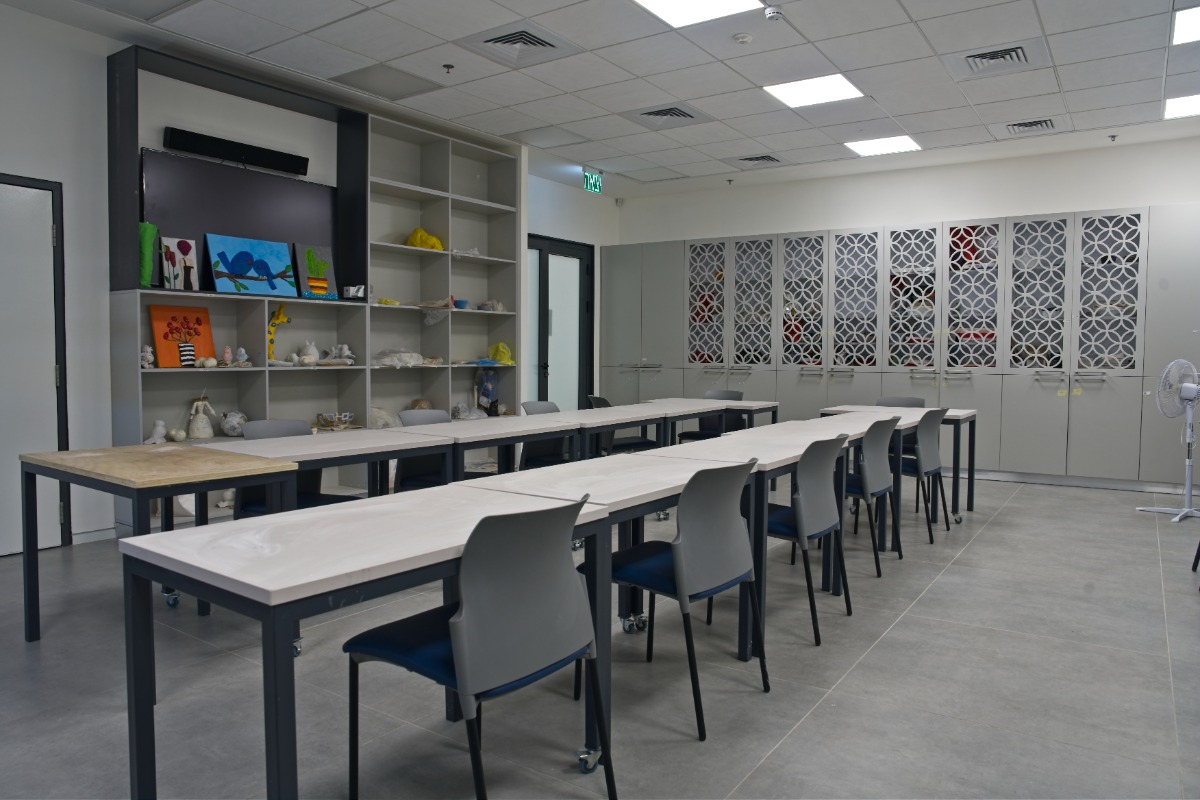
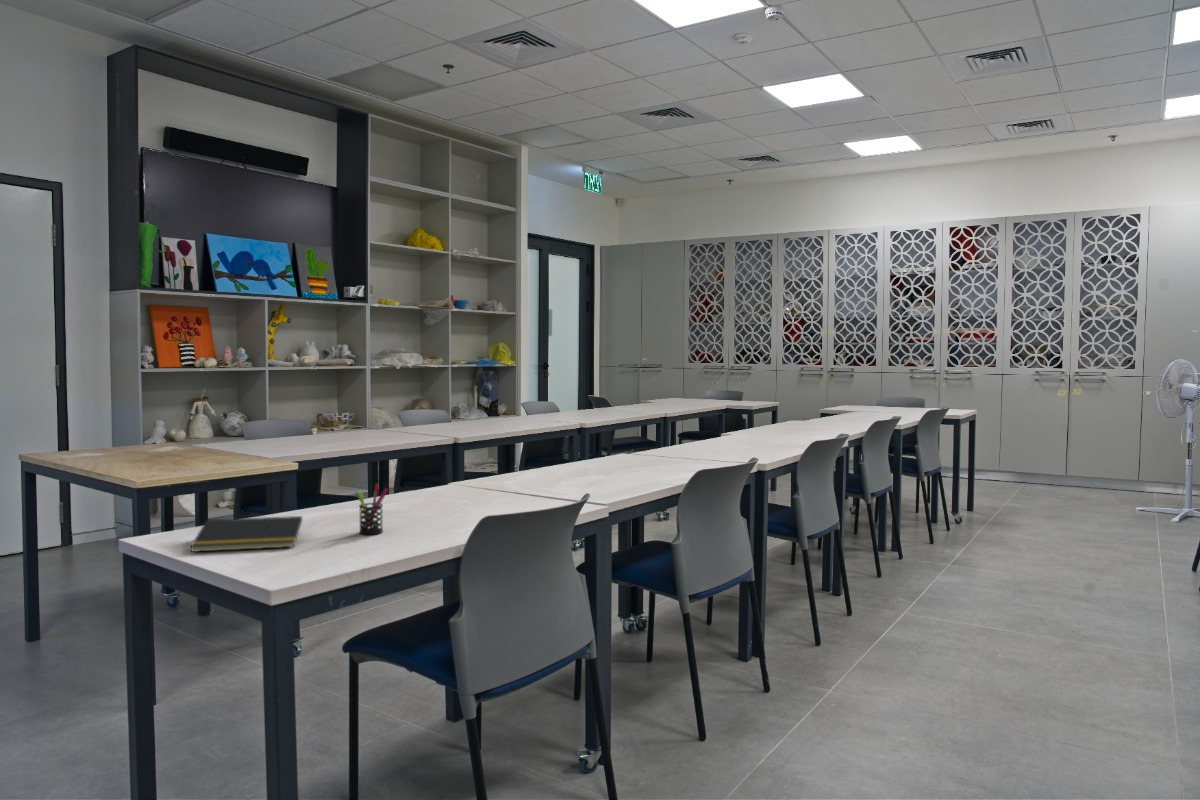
+ pen holder (369, 508)
+ notepad (249, 532)
